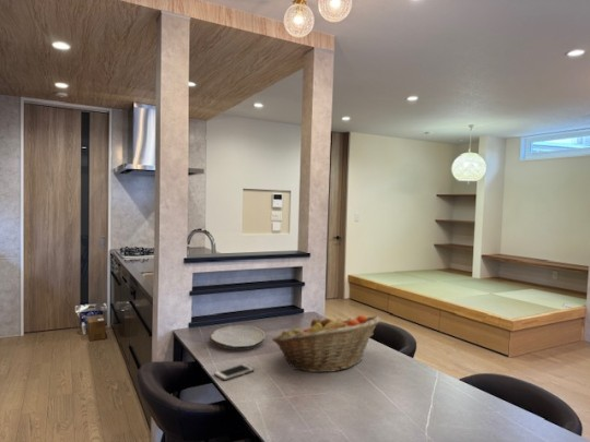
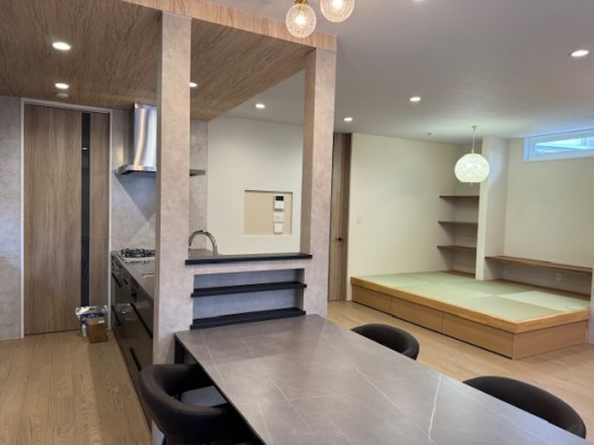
- cell phone (234, 371)
- fruit basket (328, 336)
- plate (237, 337)
